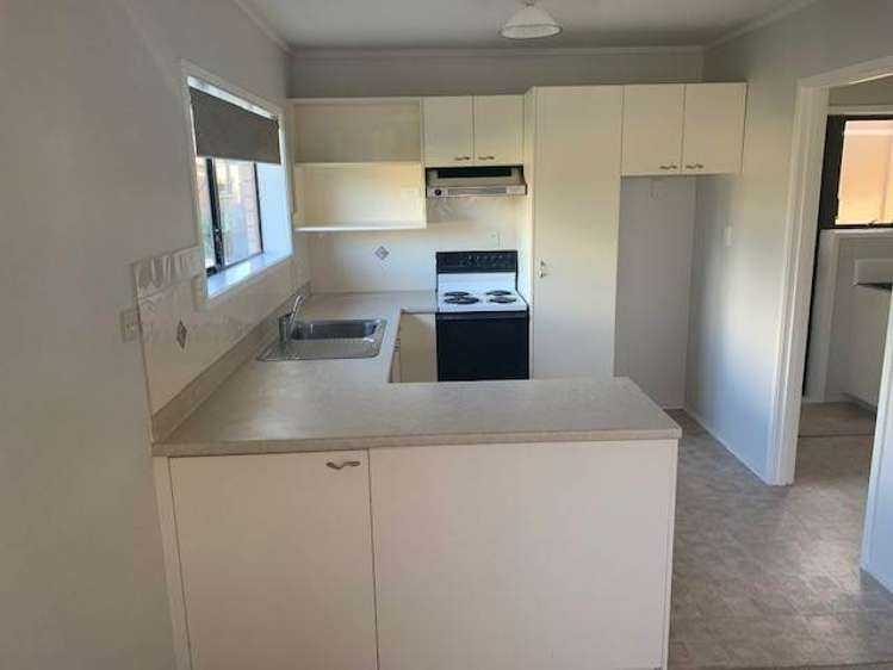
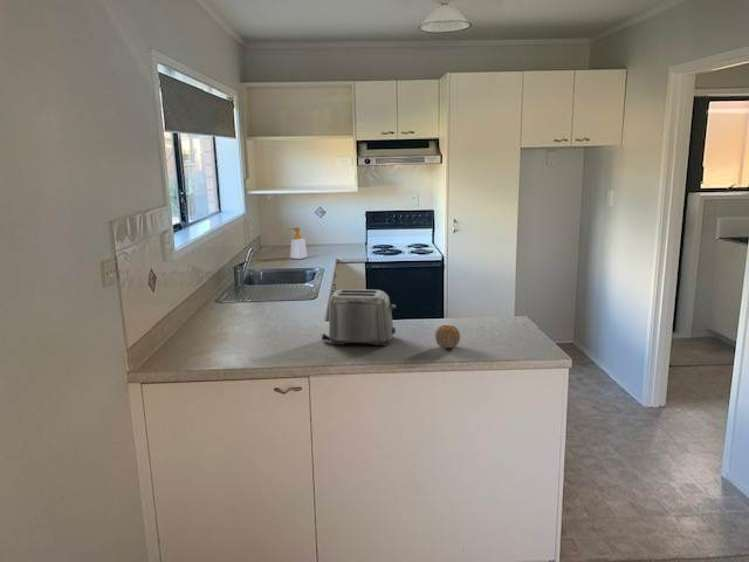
+ fruit (447, 336)
+ toaster (357, 316)
+ soap bottle (295, 242)
